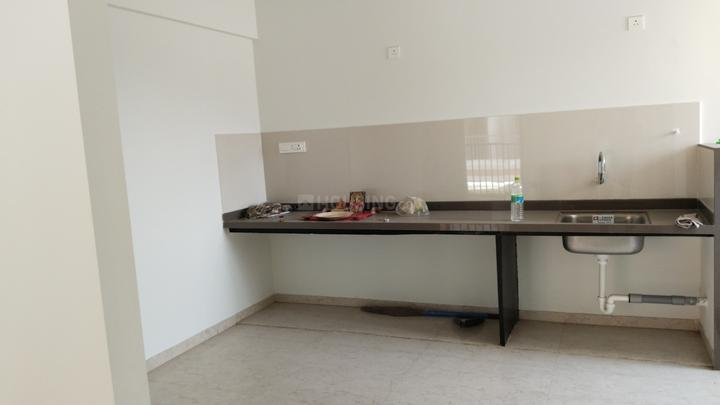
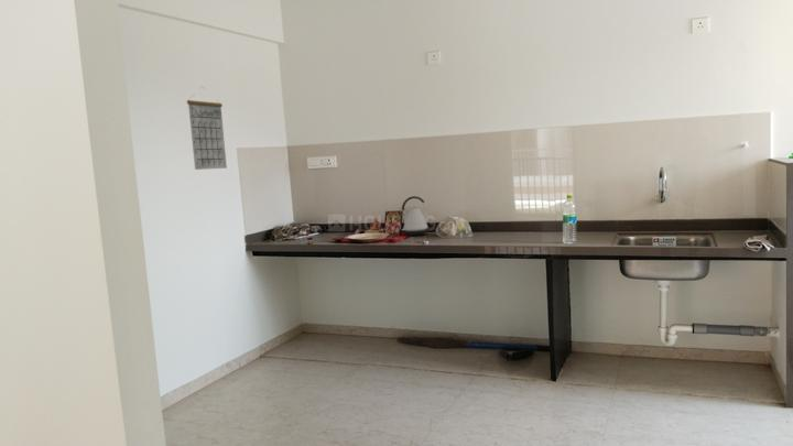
+ calendar (207, 127)
+ kettle (415, 215)
